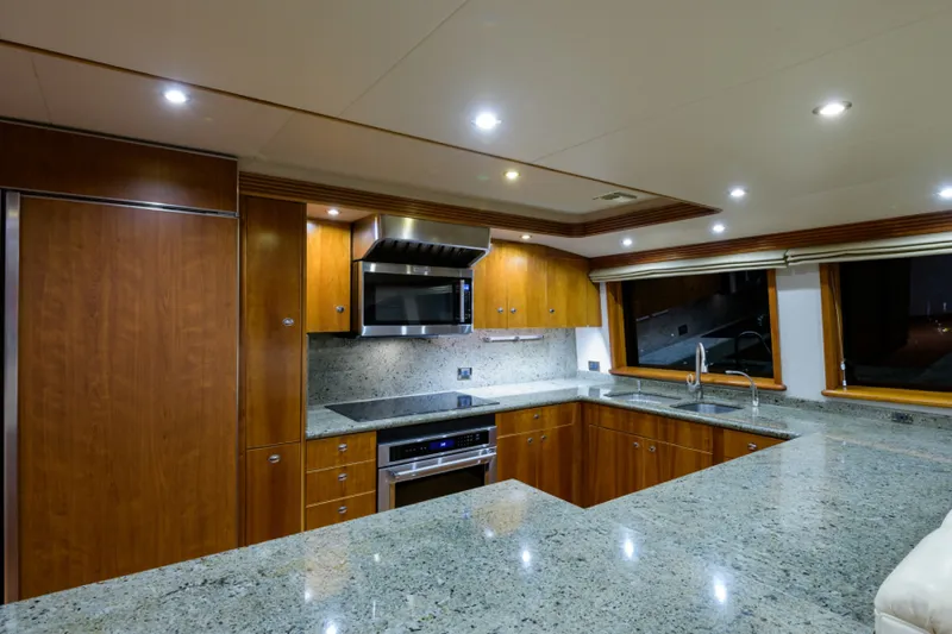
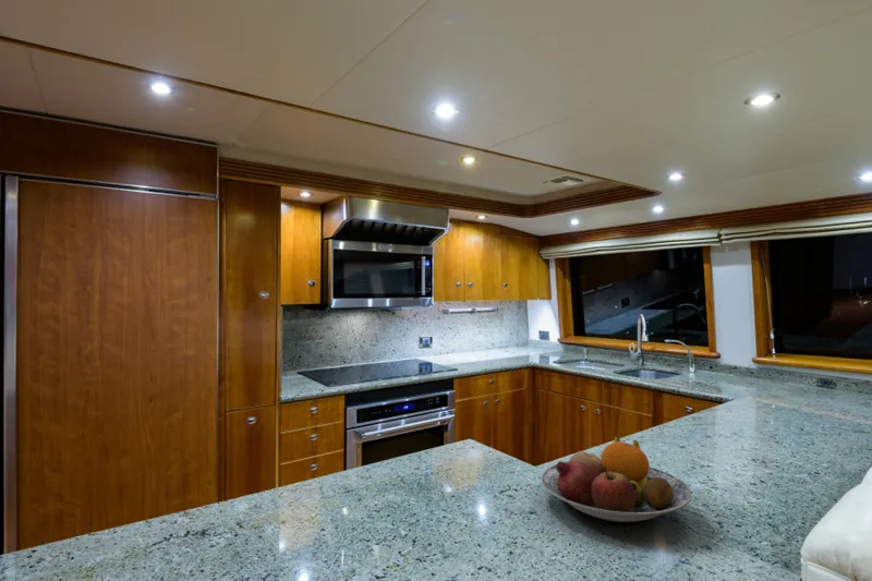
+ fruit bowl (611, 476)
